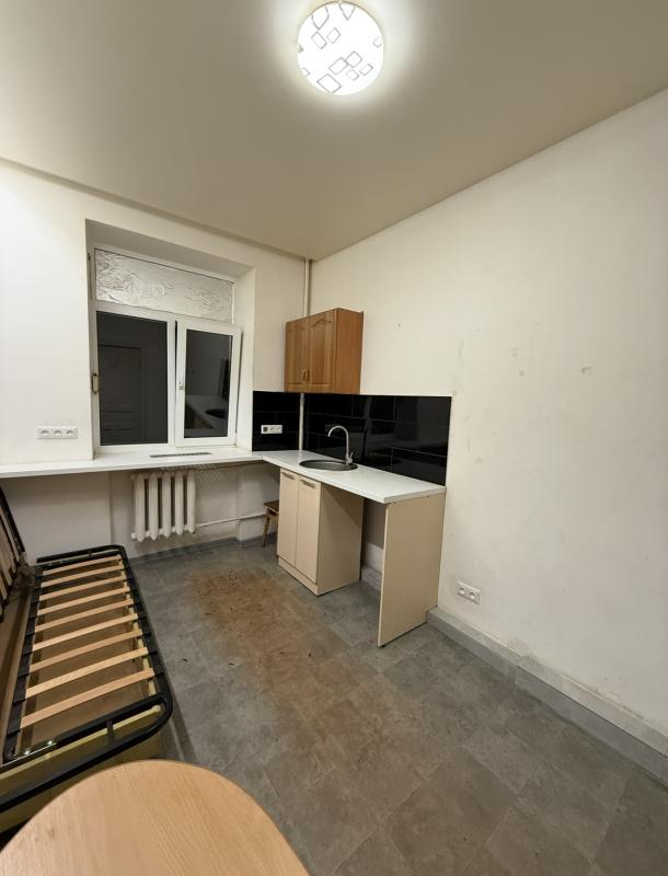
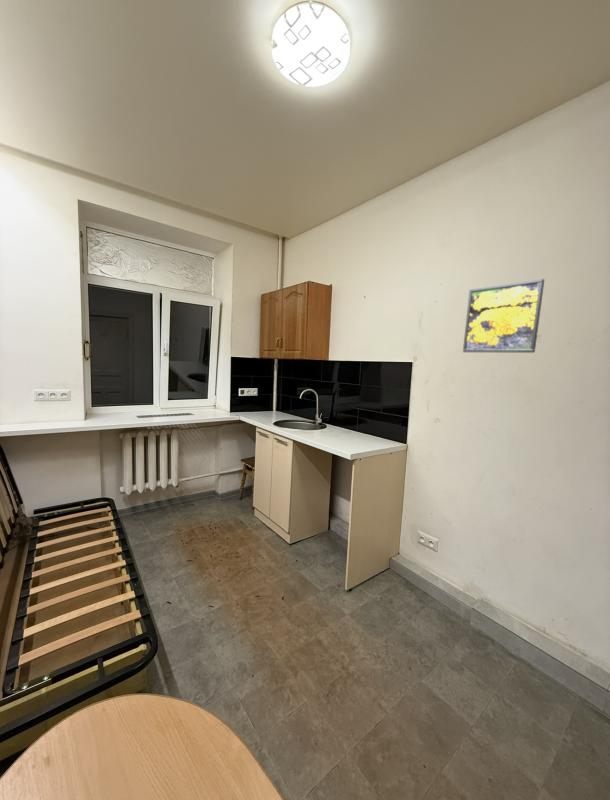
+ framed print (500, 318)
